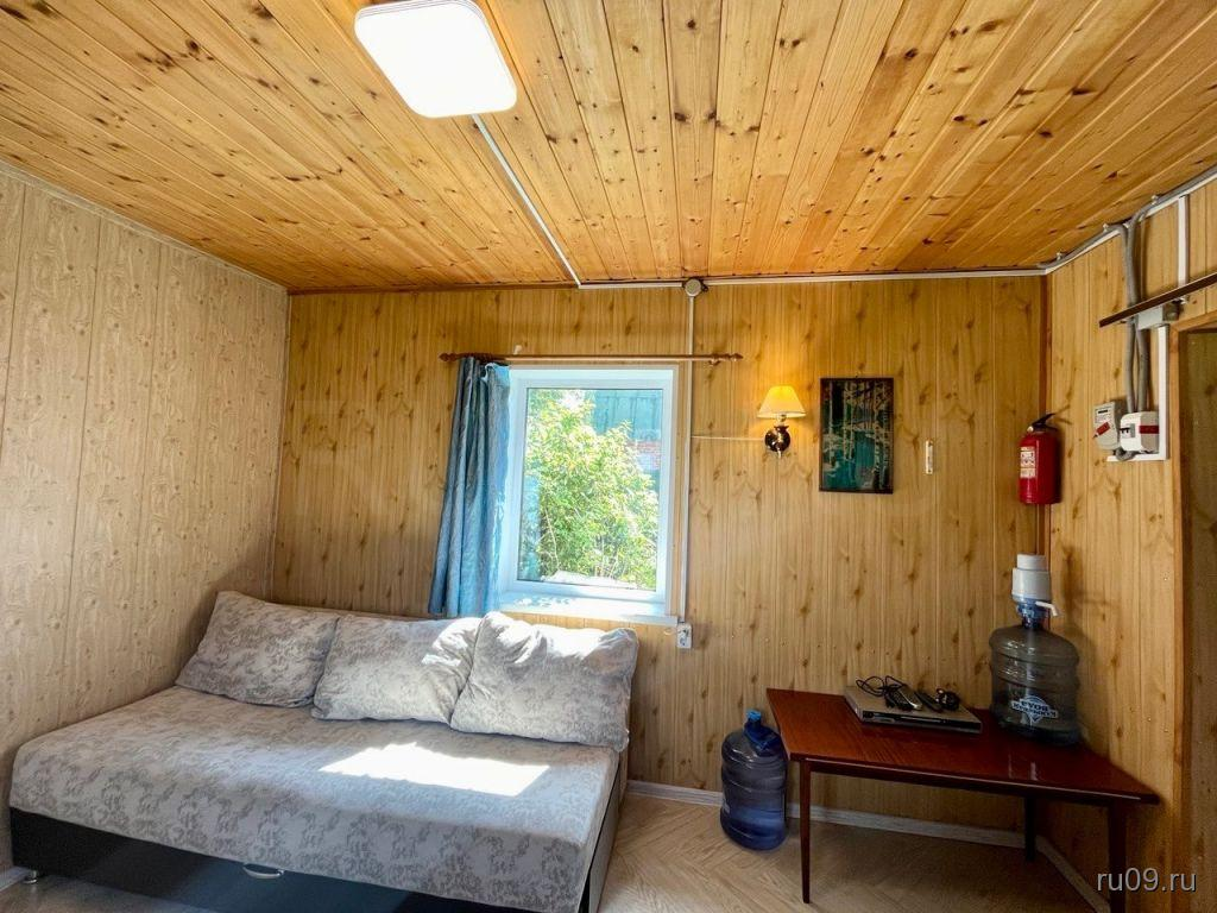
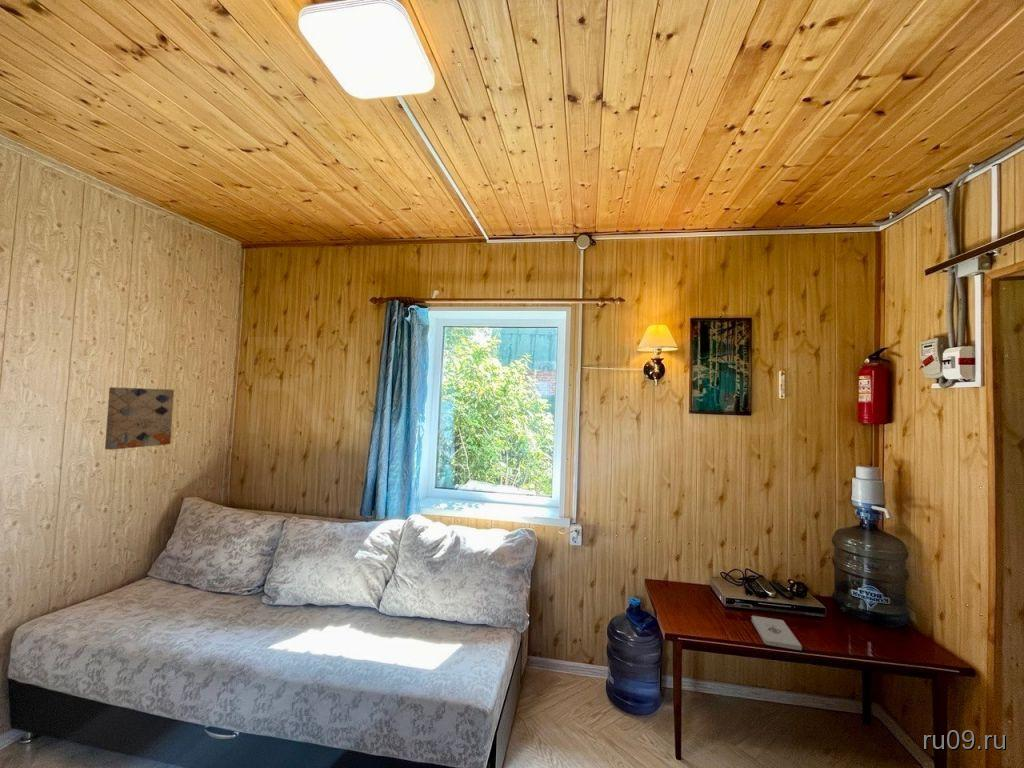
+ wall art (141, 417)
+ notepad (774, 631)
